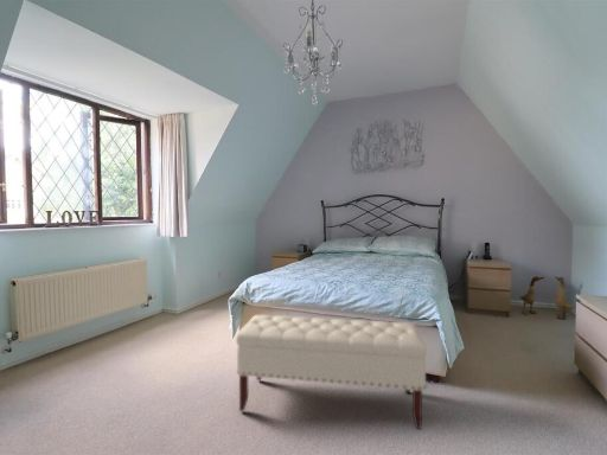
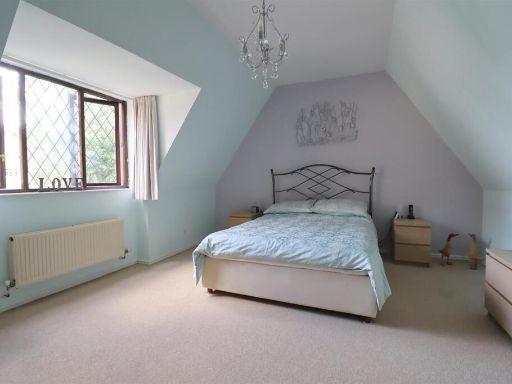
- bench (328, 364)
